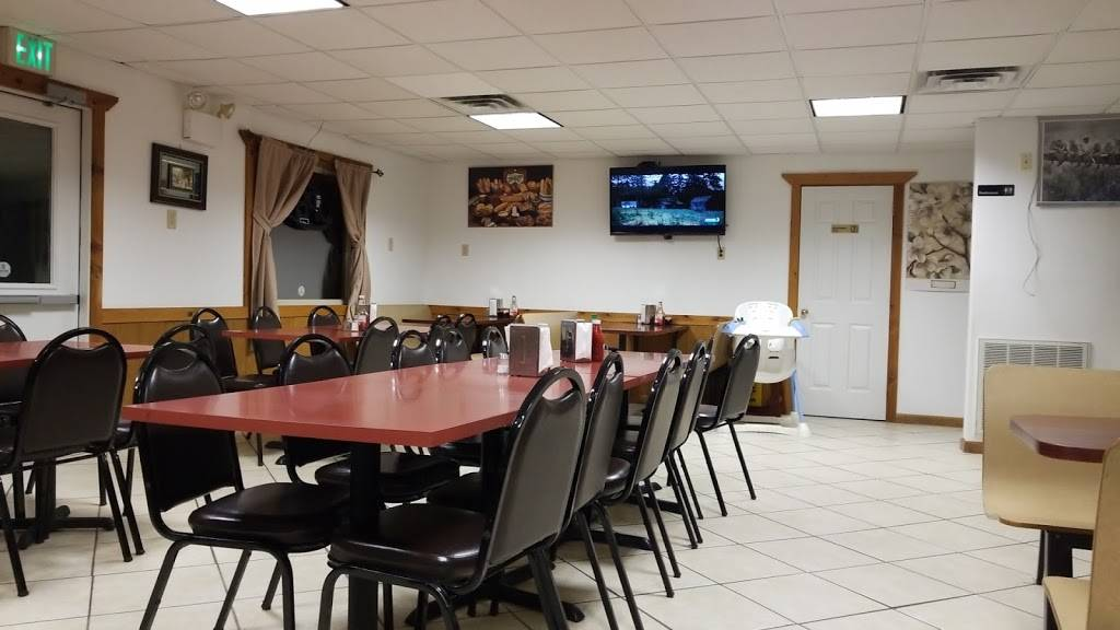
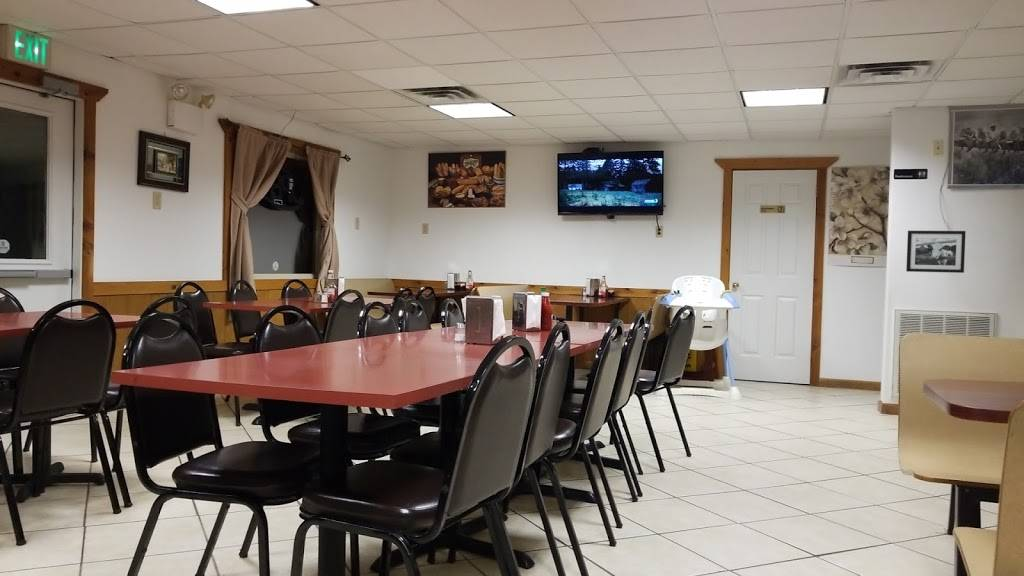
+ picture frame (935, 251)
